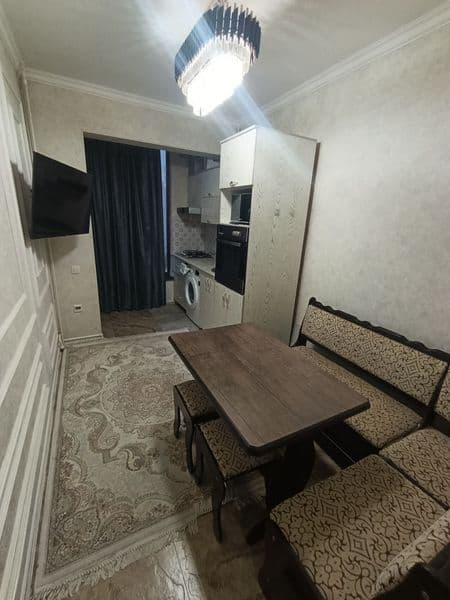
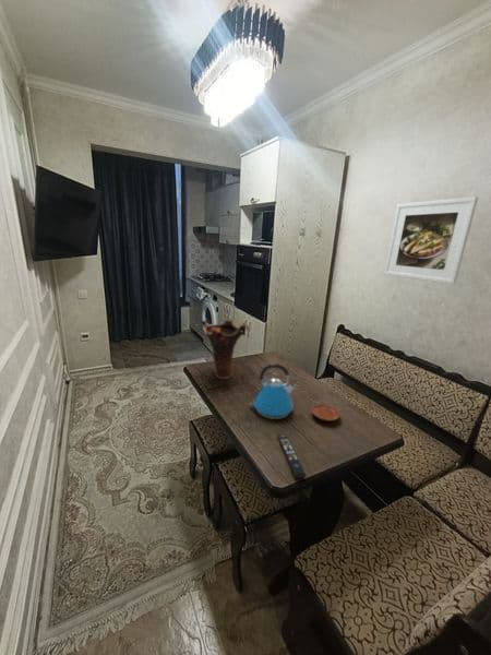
+ vase (221, 348)
+ remote control (289, 453)
+ kettle (273, 386)
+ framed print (423, 241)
+ plate (324, 414)
